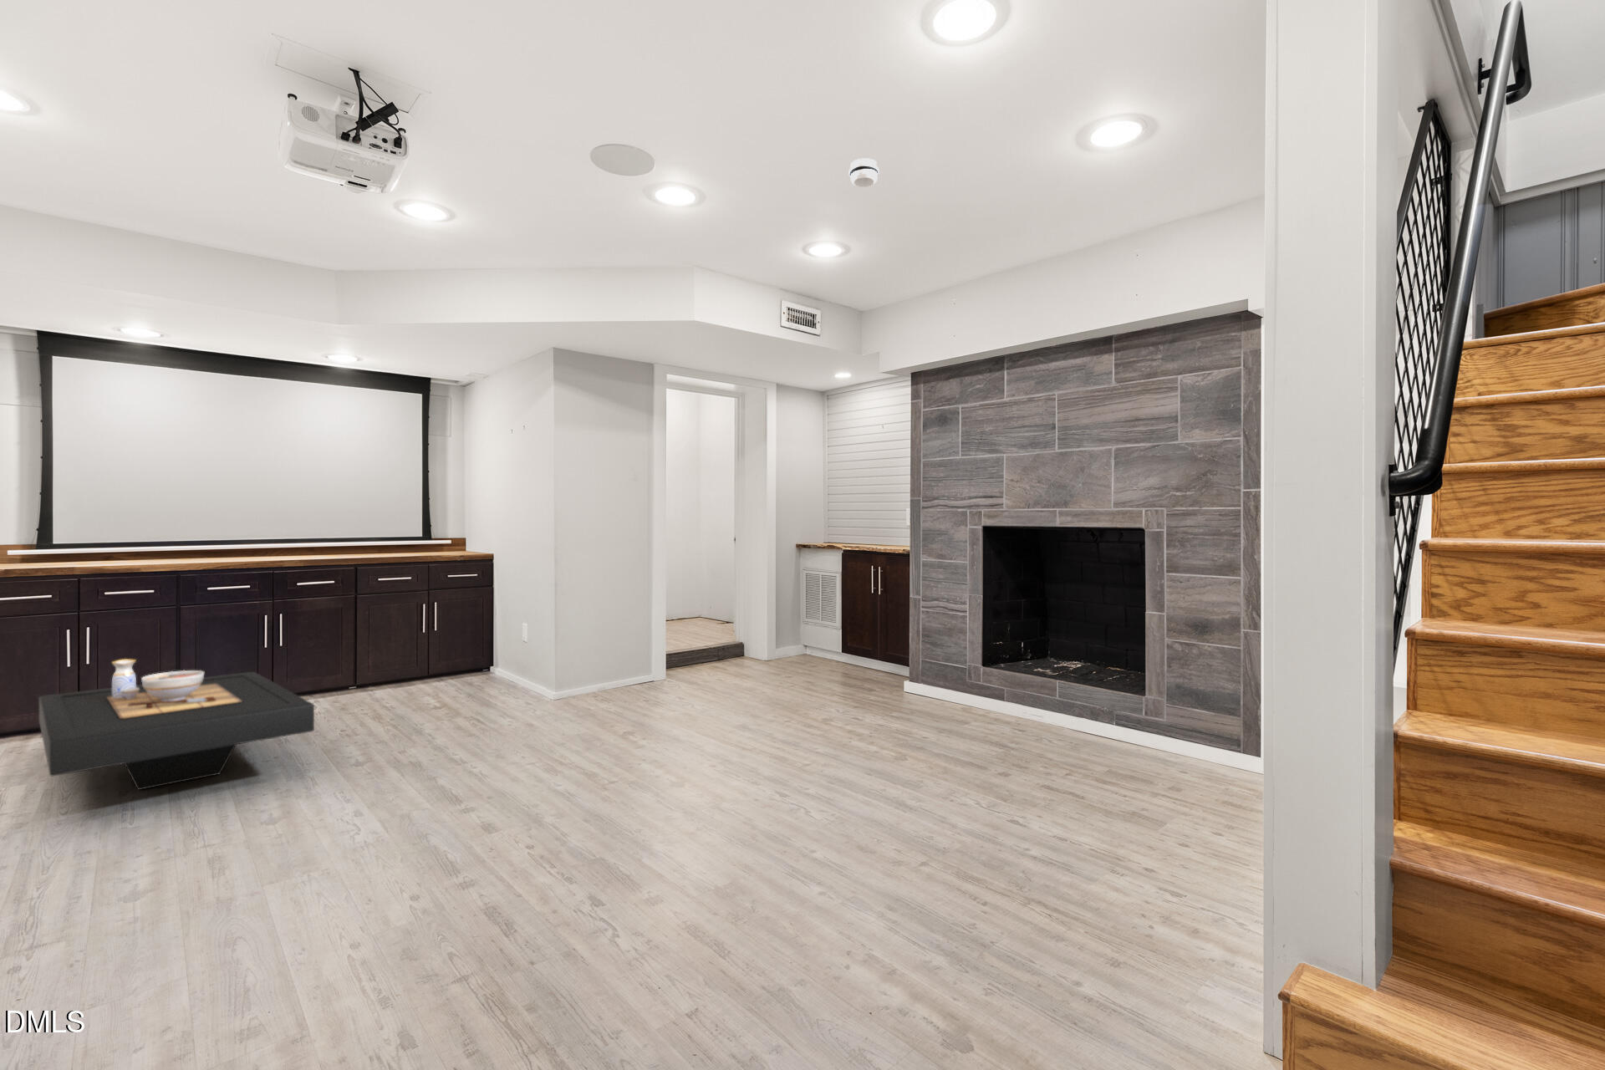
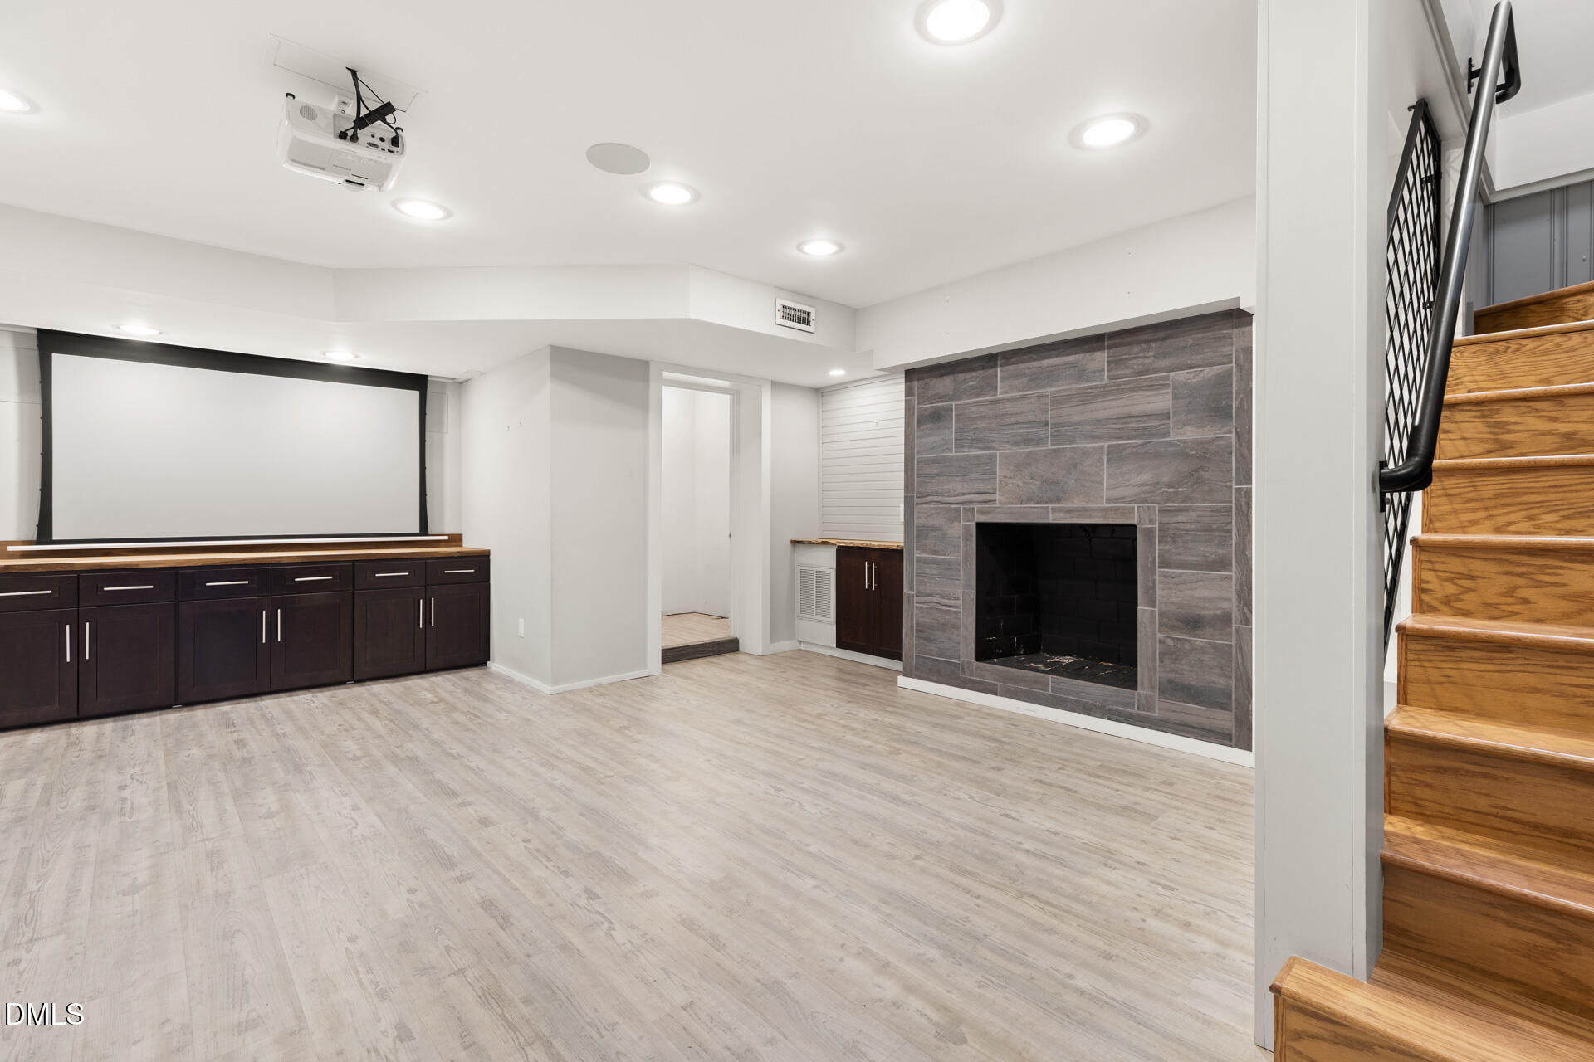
- smoke detector (863, 173)
- coffee table (173, 718)
